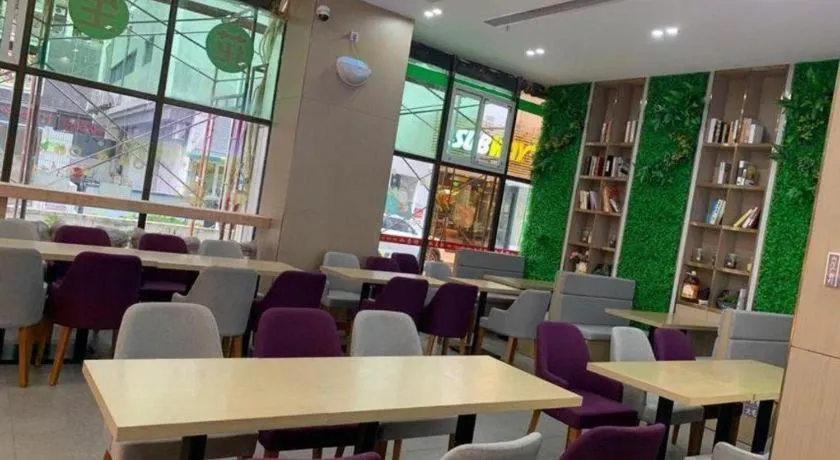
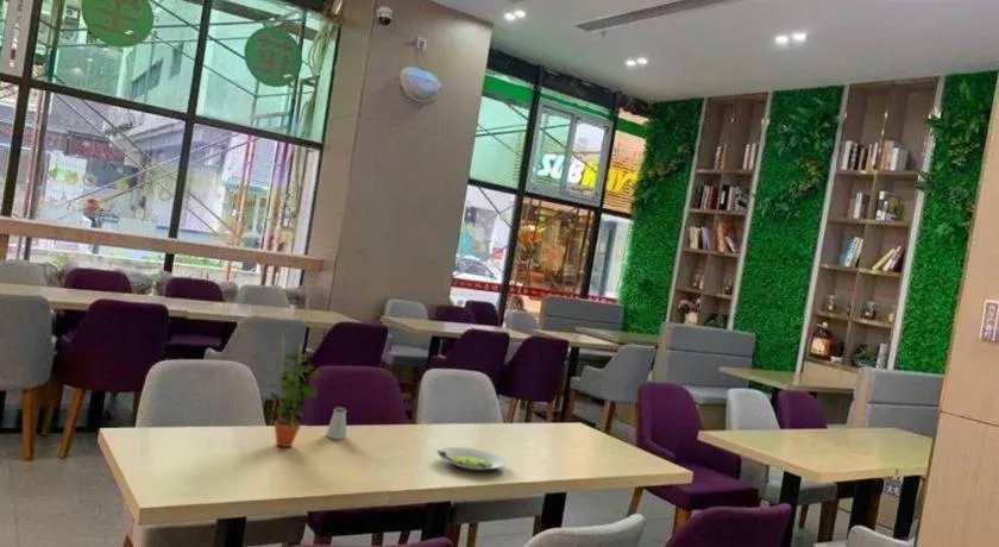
+ potted plant (291, 392)
+ saltshaker (338, 422)
+ salad plate (471, 459)
